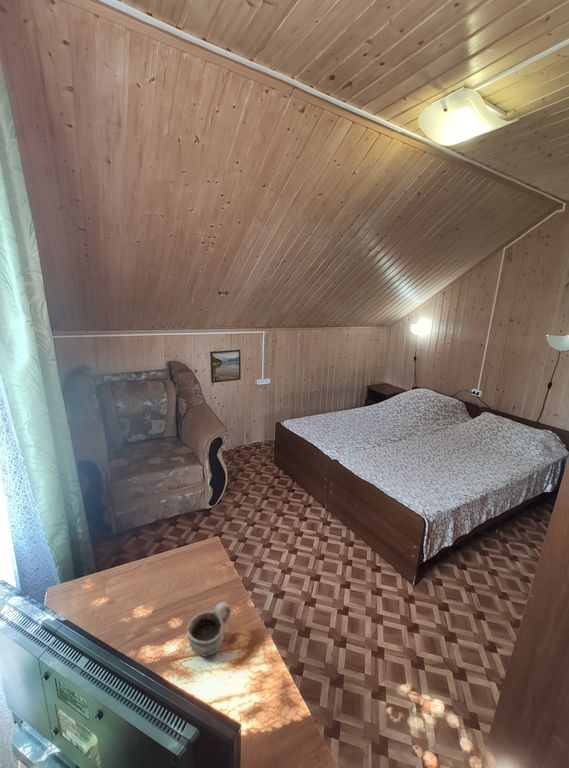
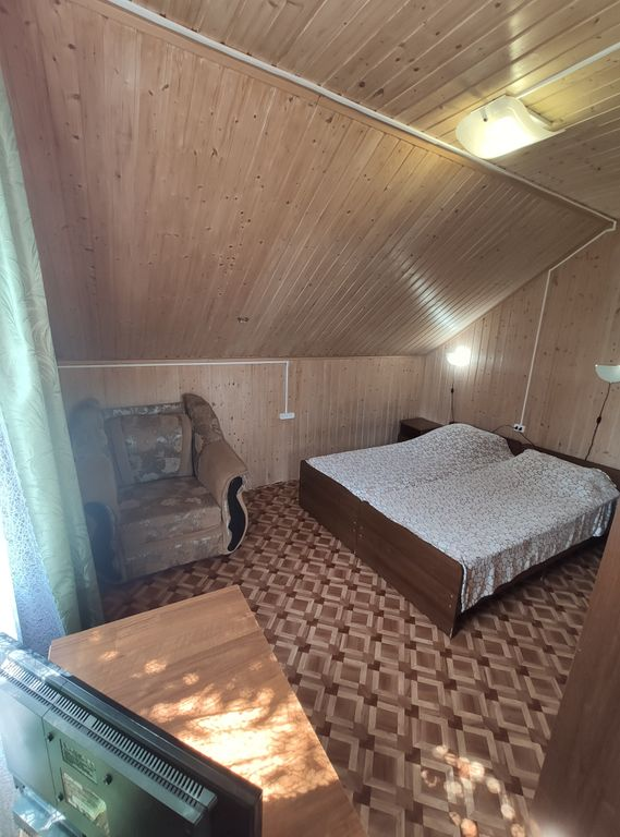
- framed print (225, 366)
- mug (209, 627)
